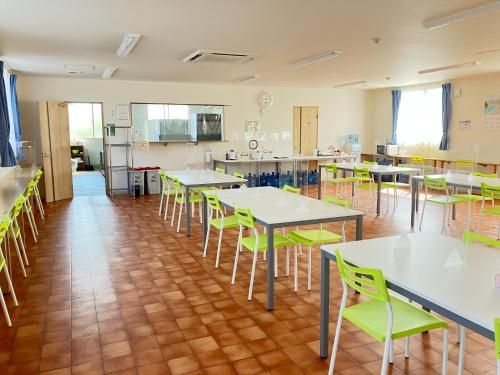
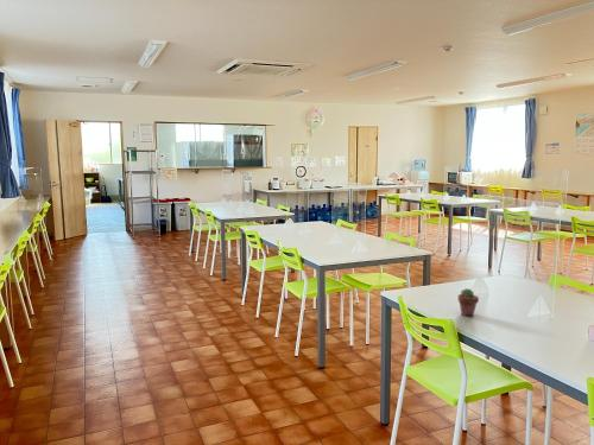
+ potted succulent (467, 300)
